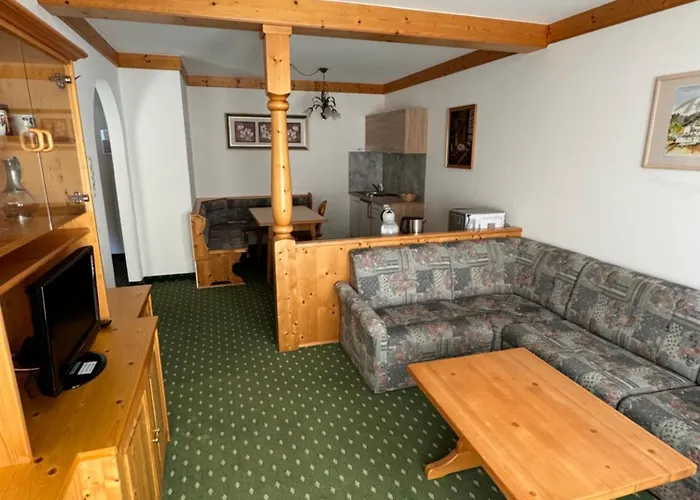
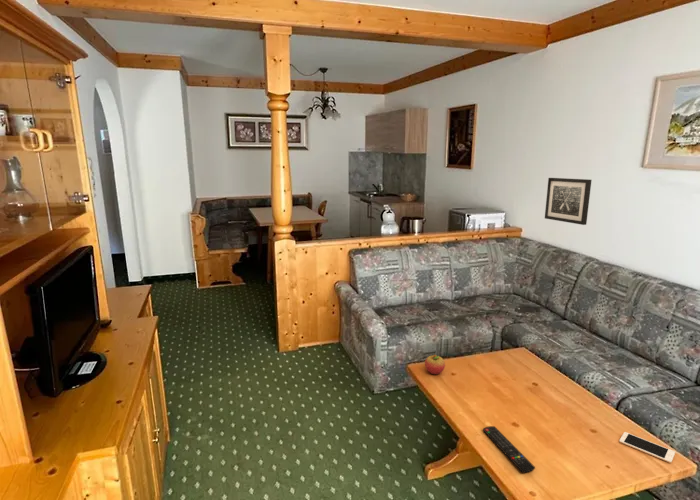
+ fruit (434, 362)
+ remote control (506, 447)
+ wall art (566, 200)
+ cell phone (646, 446)
